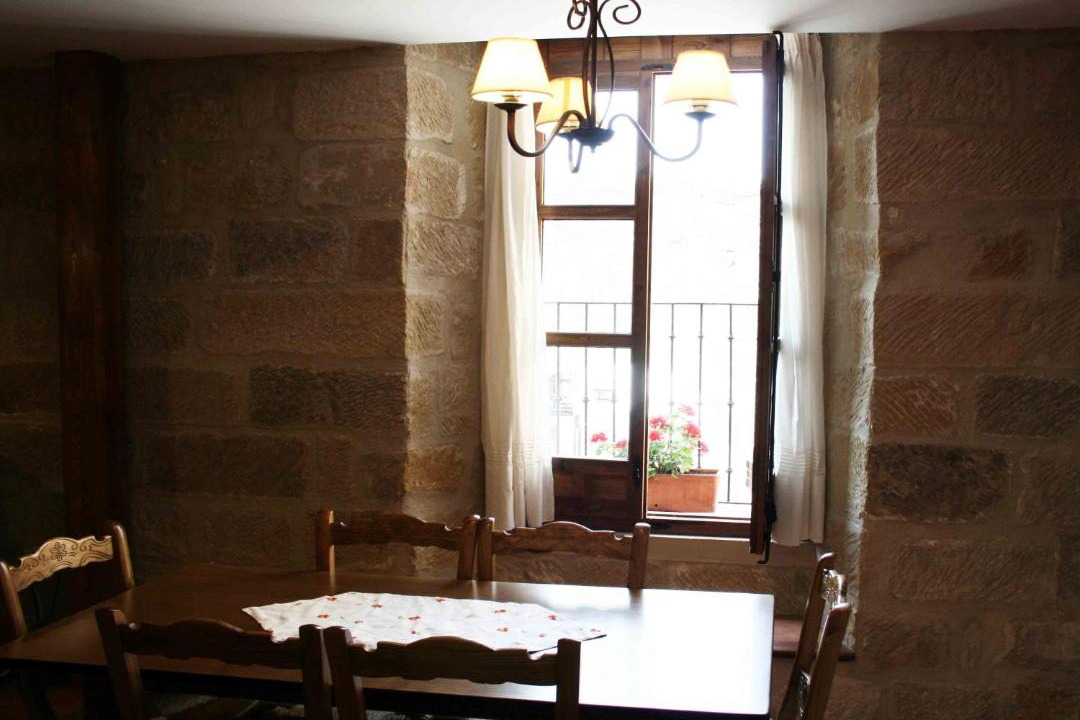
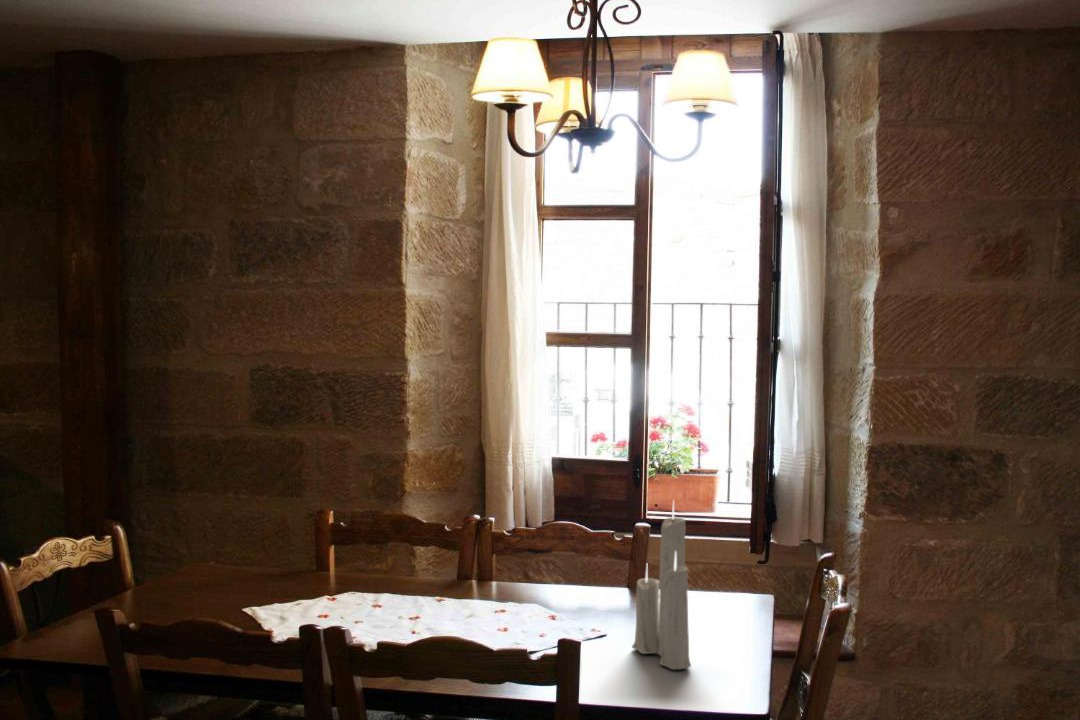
+ candle (667, 574)
